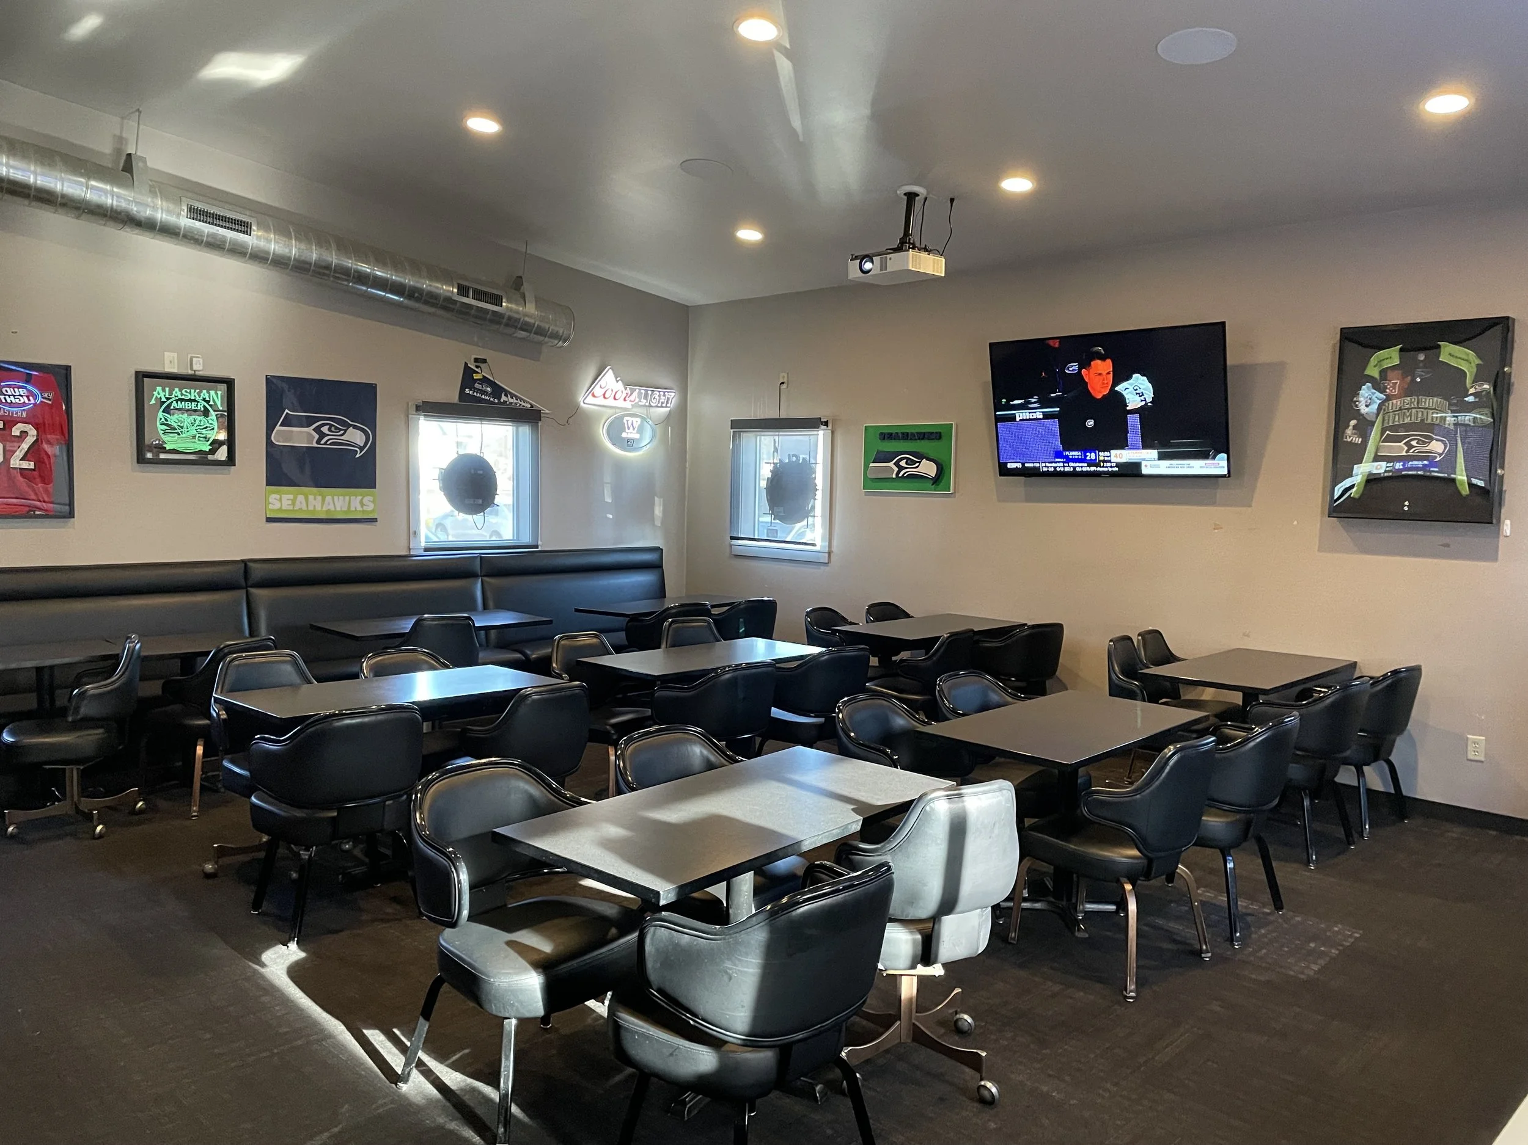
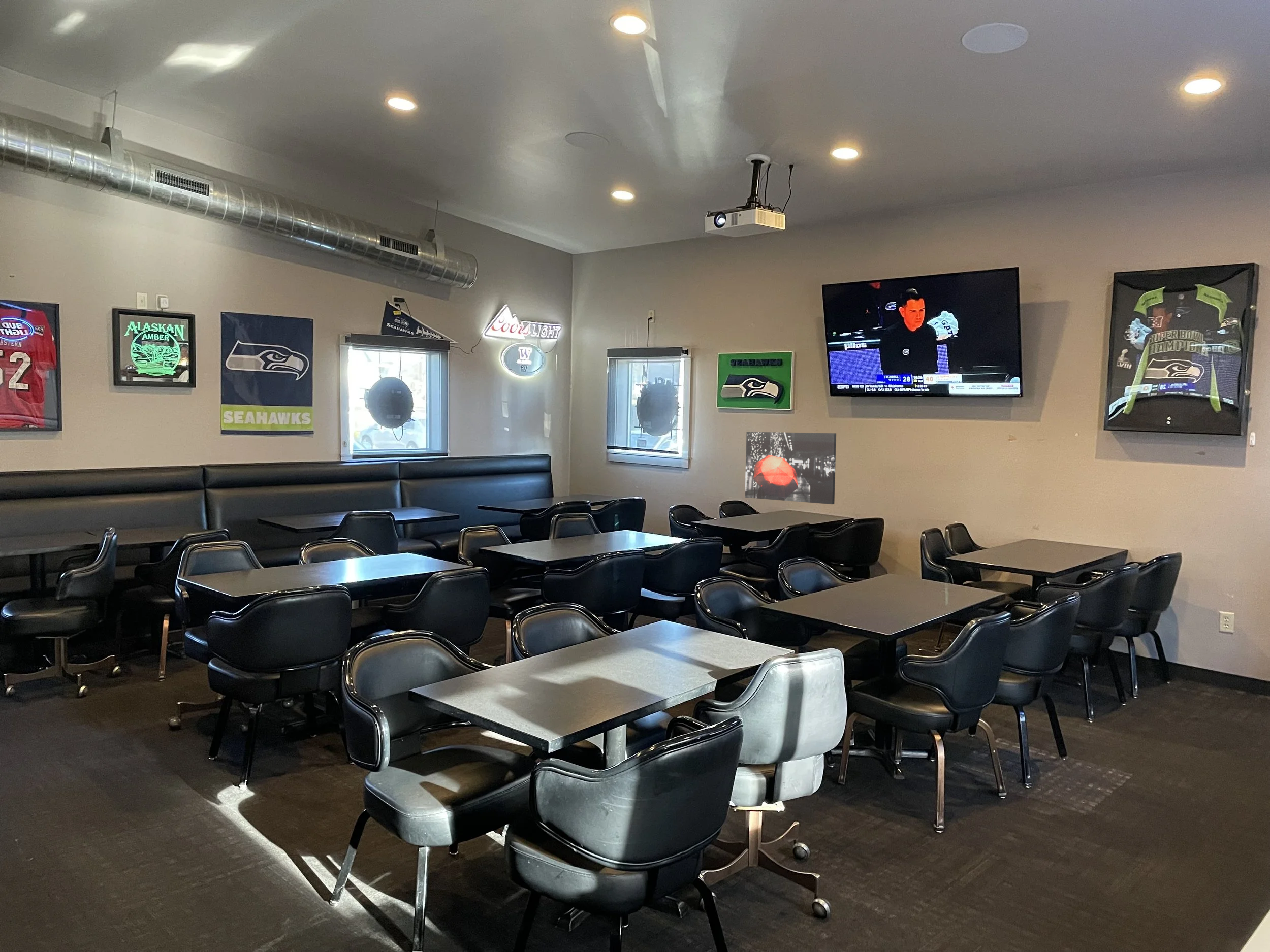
+ wall art (788, 467)
